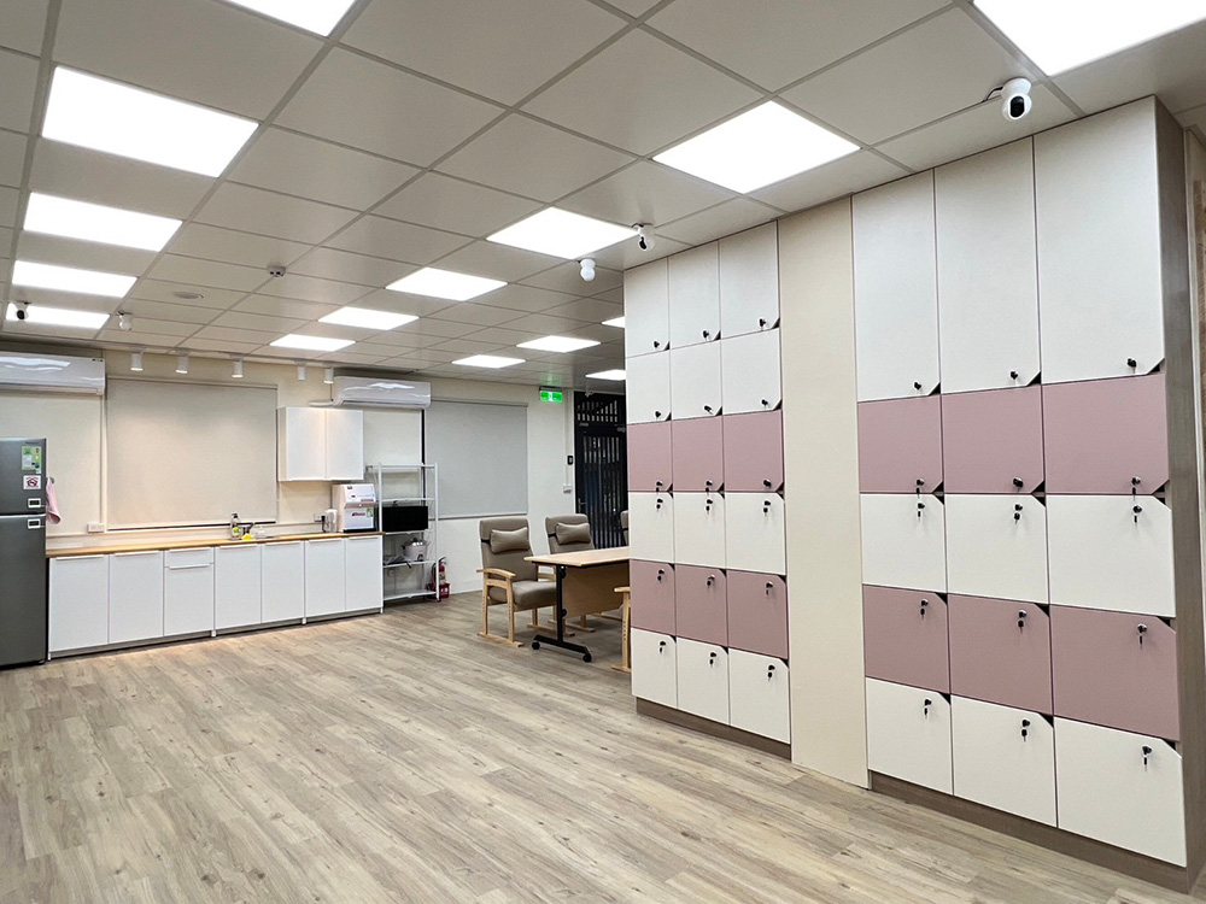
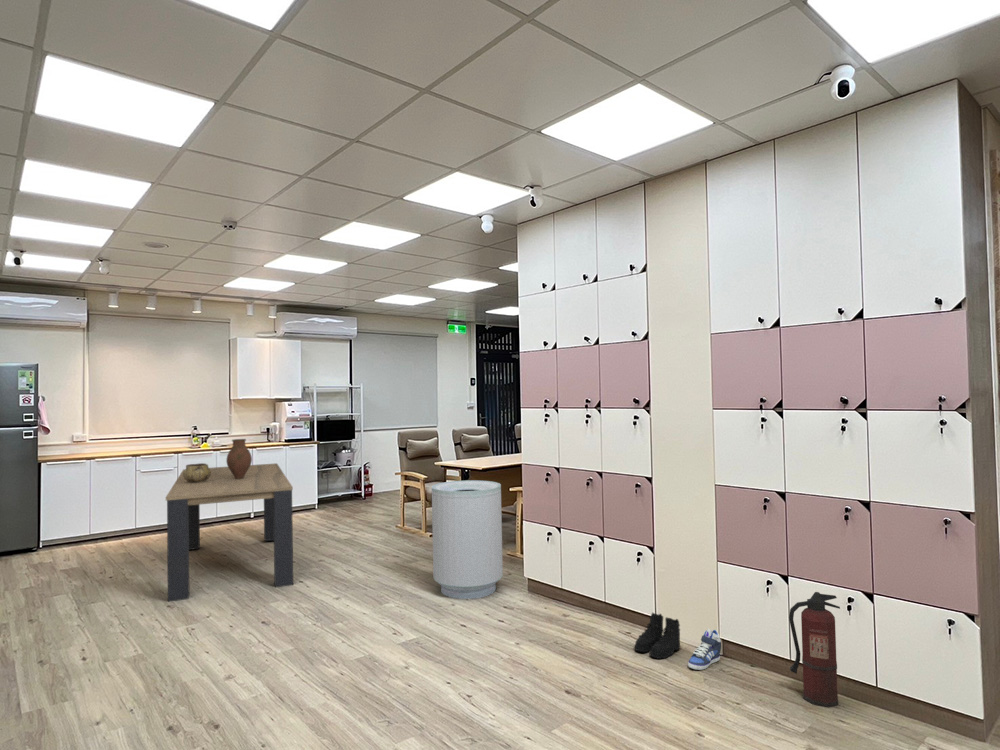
+ decorative bowl (197, 473)
+ dining table (232, 501)
+ sneaker (703, 646)
+ trash can (467, 537)
+ vase (239, 458)
+ boots (657, 633)
+ fire extinguisher (813, 643)
